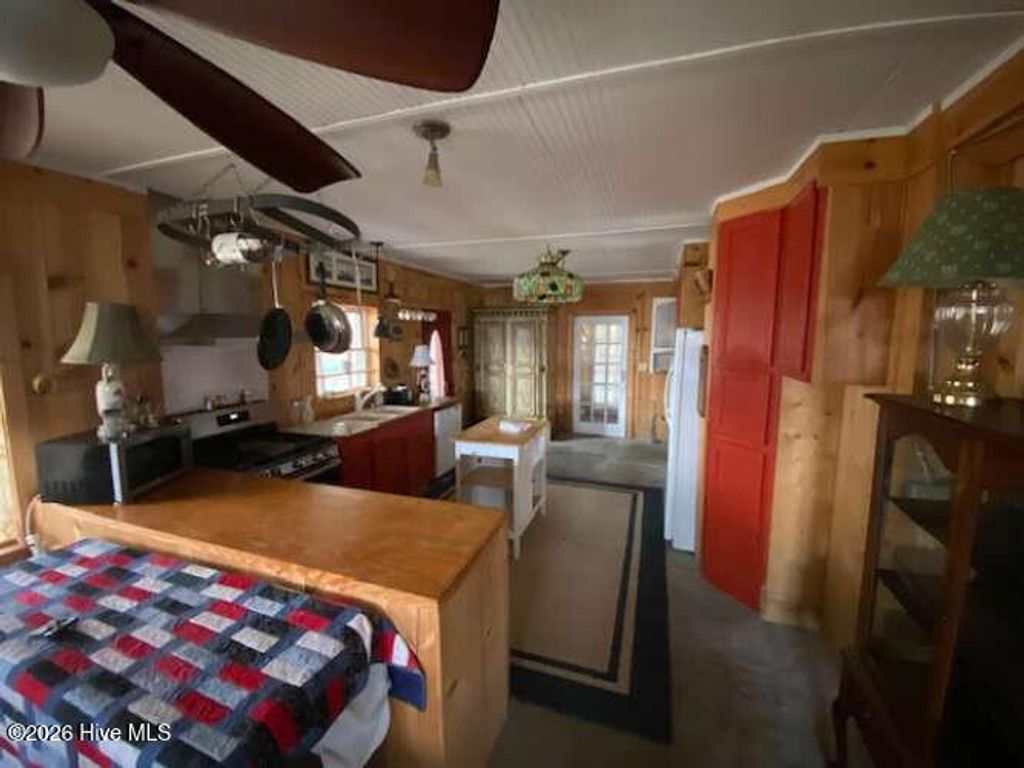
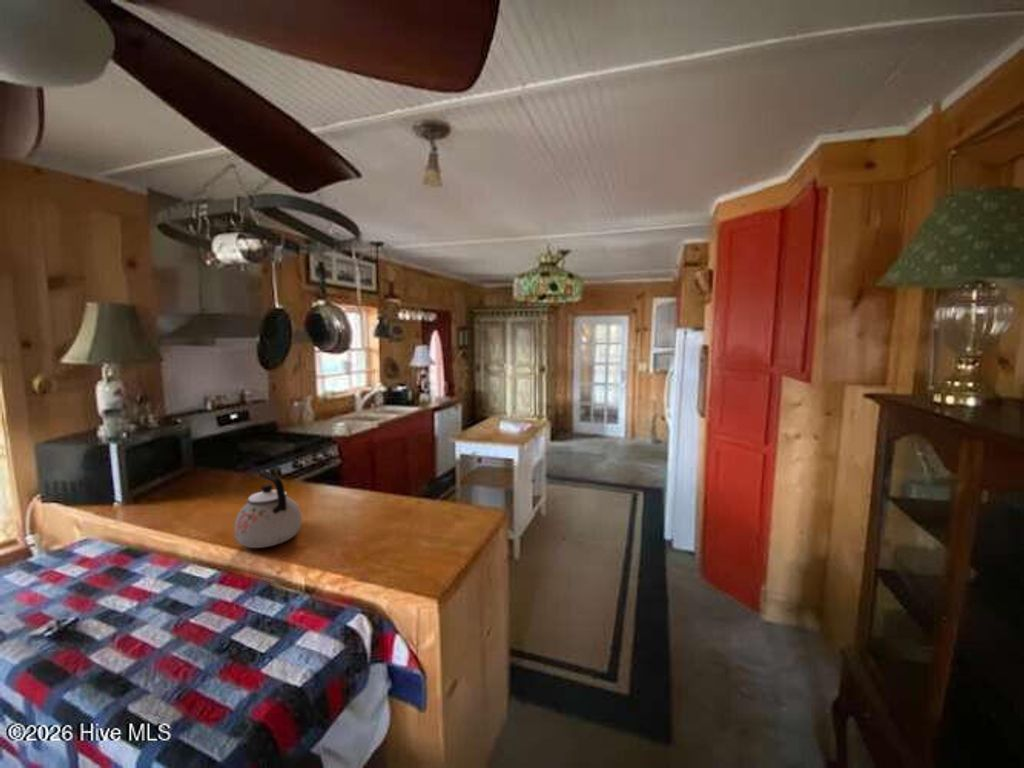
+ kettle (267, 505)
